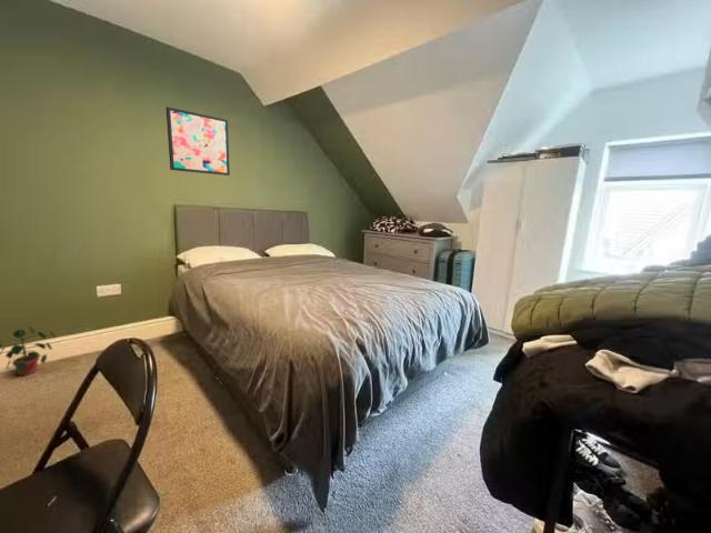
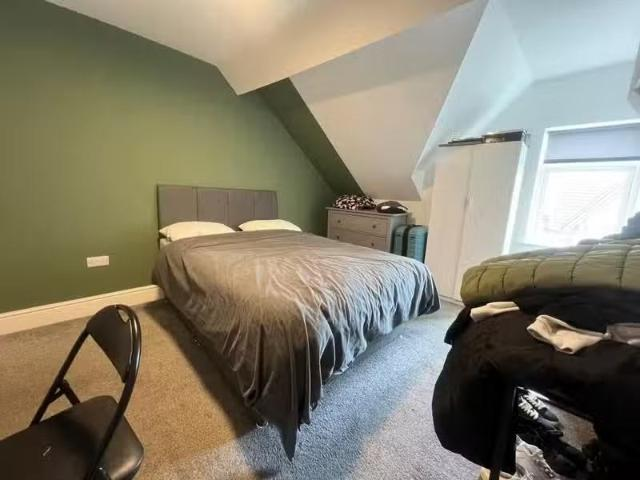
- potted plant (29, 346)
- wall art (200, 143)
